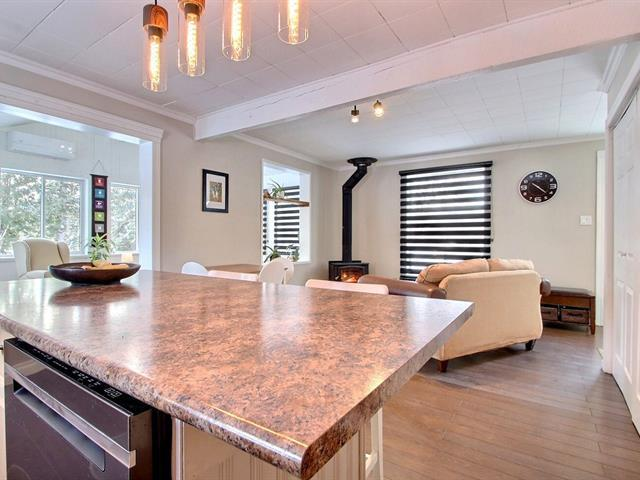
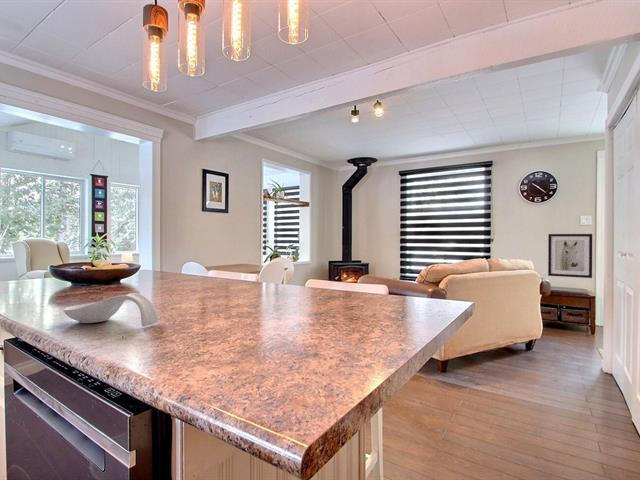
+ wall art (569, 255)
+ spoon rest (112, 307)
